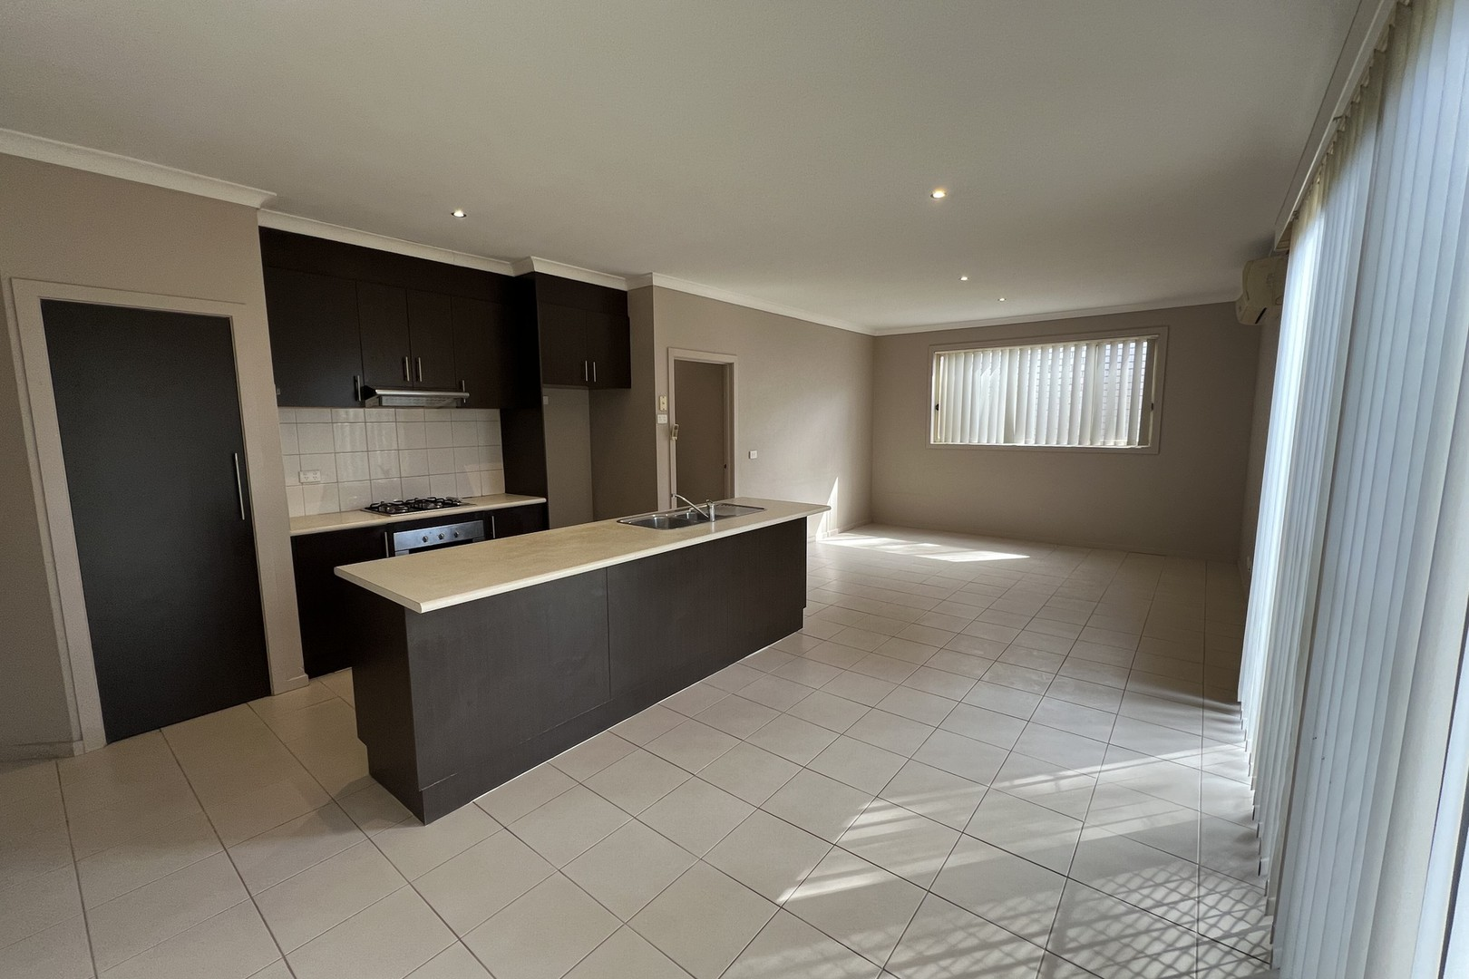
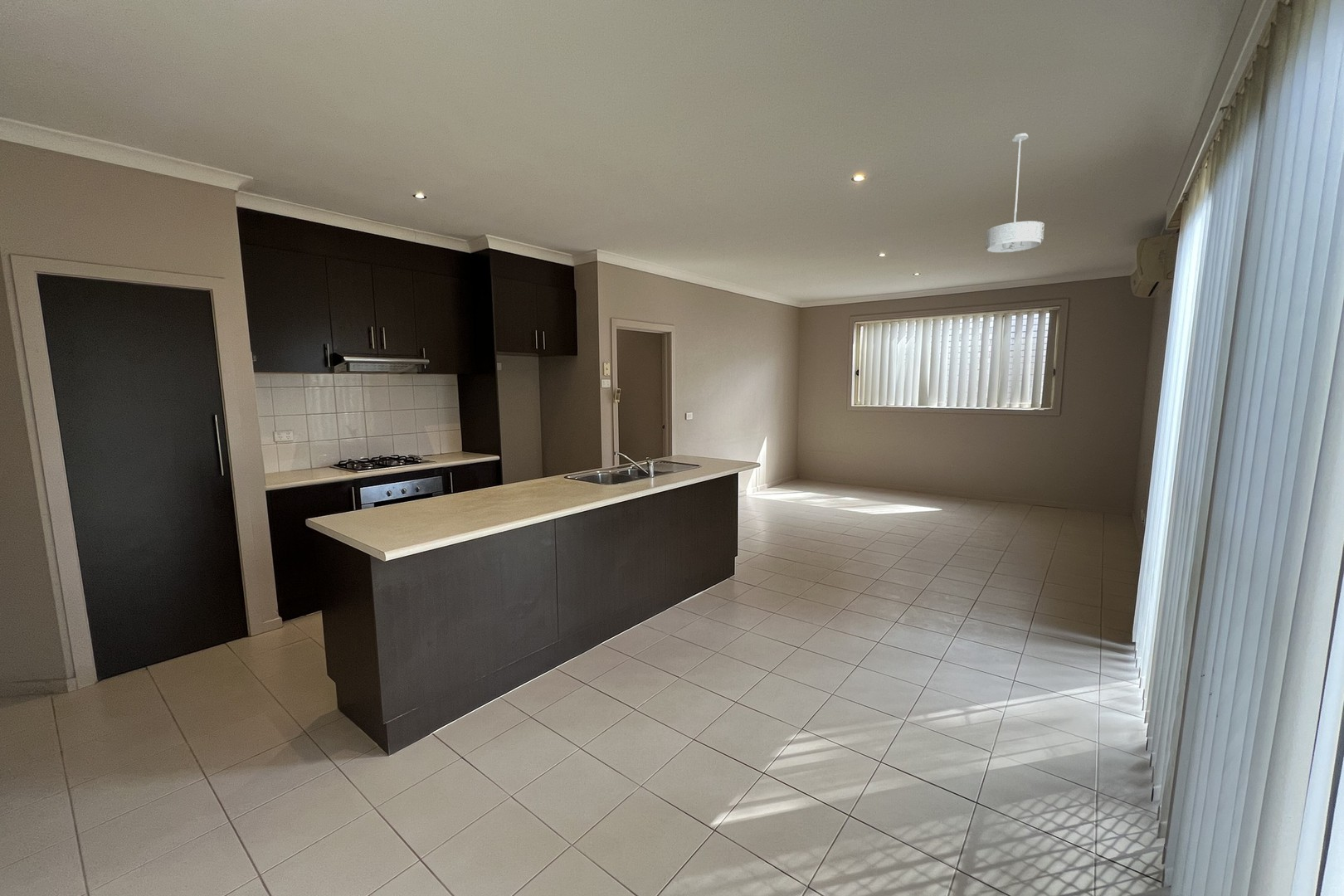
+ ceiling light fixture (1016, 193)
